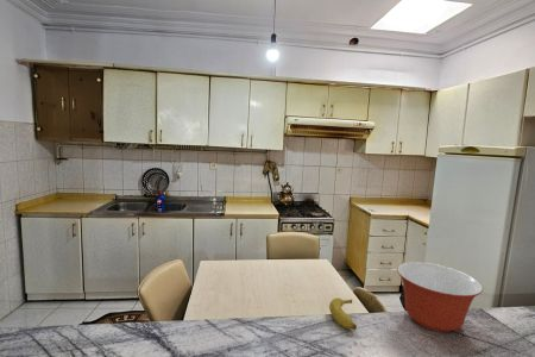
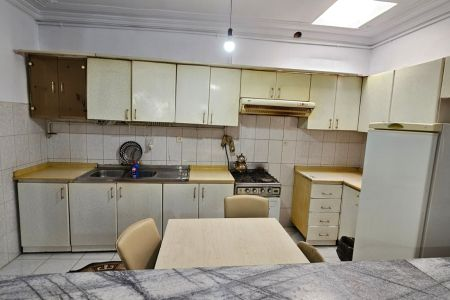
- banana (345, 313)
- mixing bowl (434, 299)
